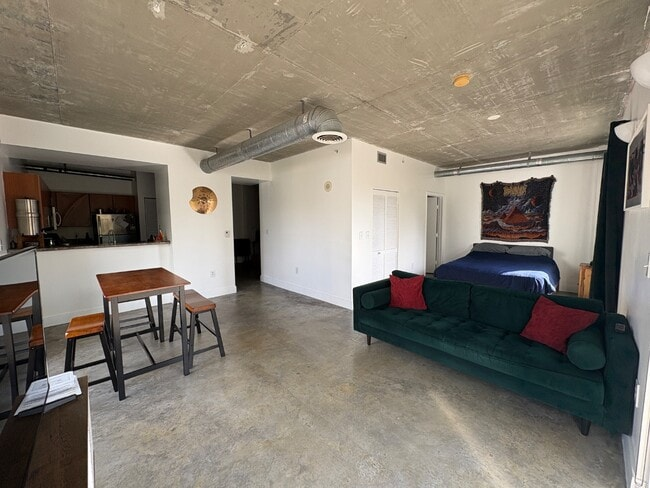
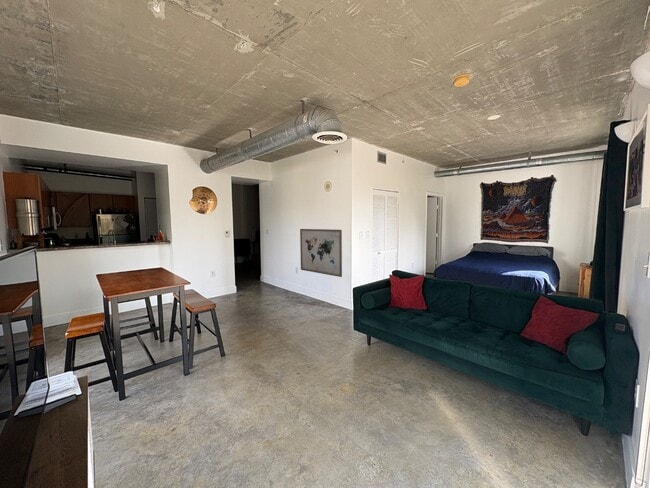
+ wall art (319, 251)
